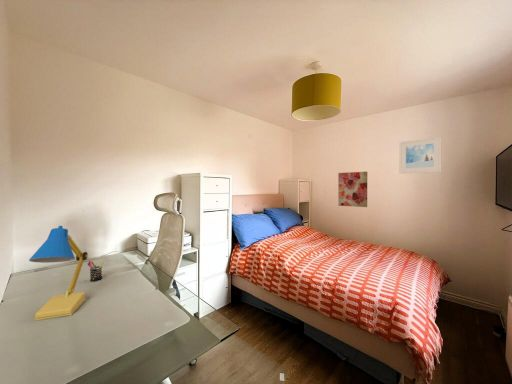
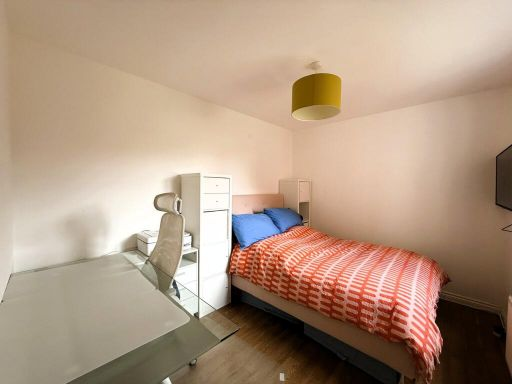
- pen holder (95, 270)
- wall art (352, 189)
- desk lamp (67, 260)
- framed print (419, 156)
